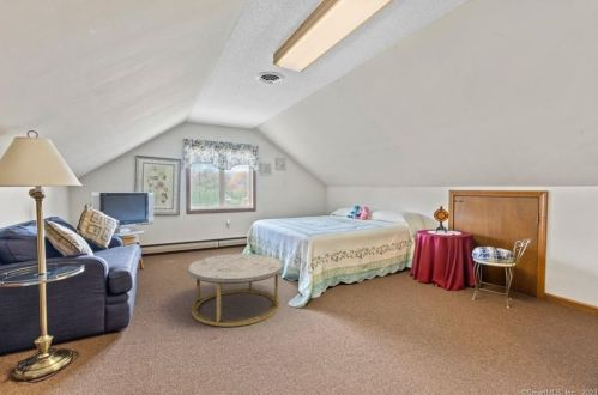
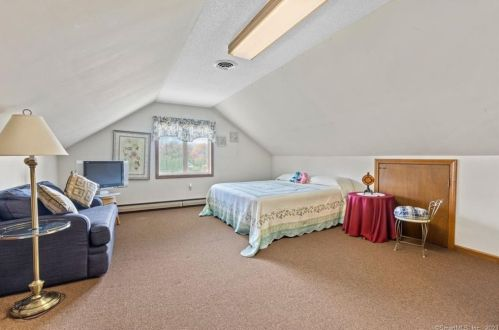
- coffee table (236, 282)
